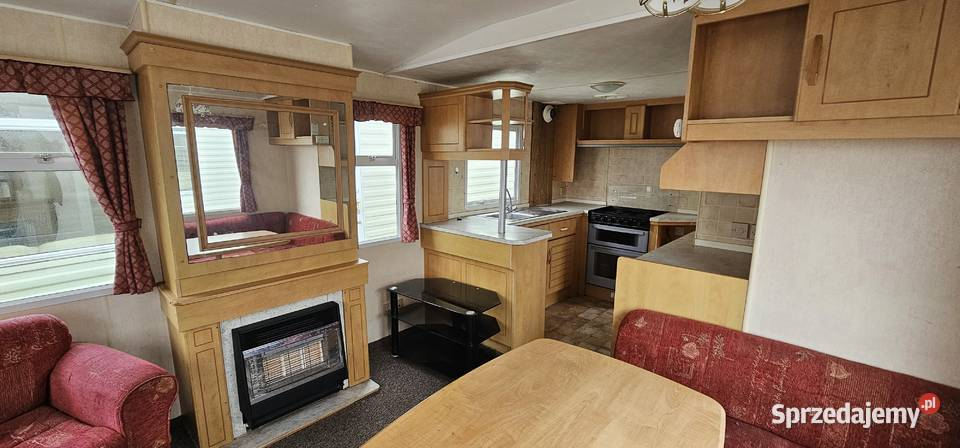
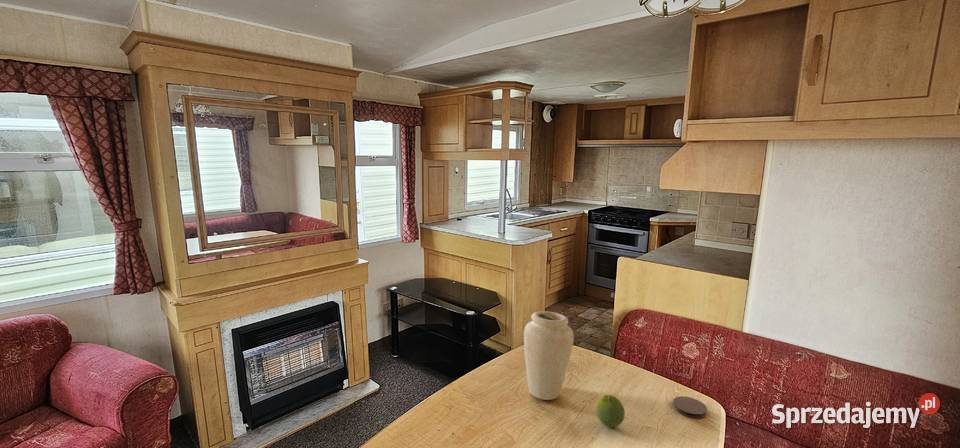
+ fruit (610, 410)
+ coaster (689, 406)
+ vase (547, 353)
